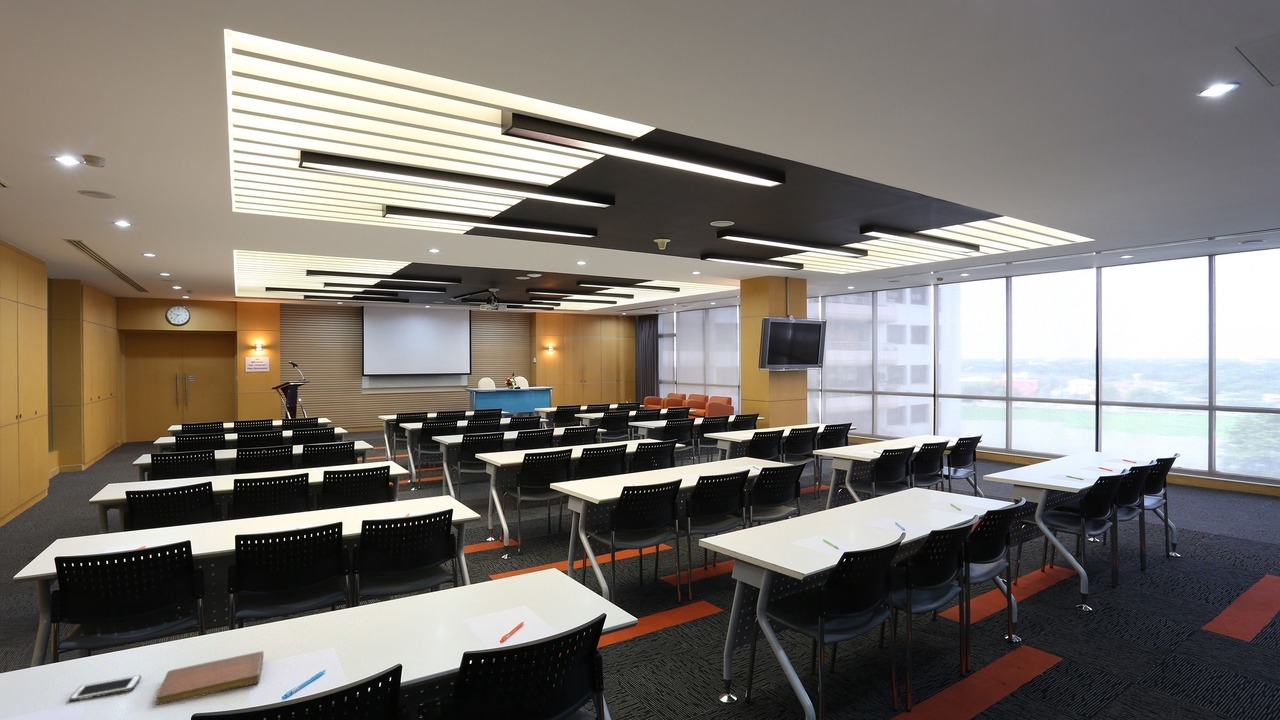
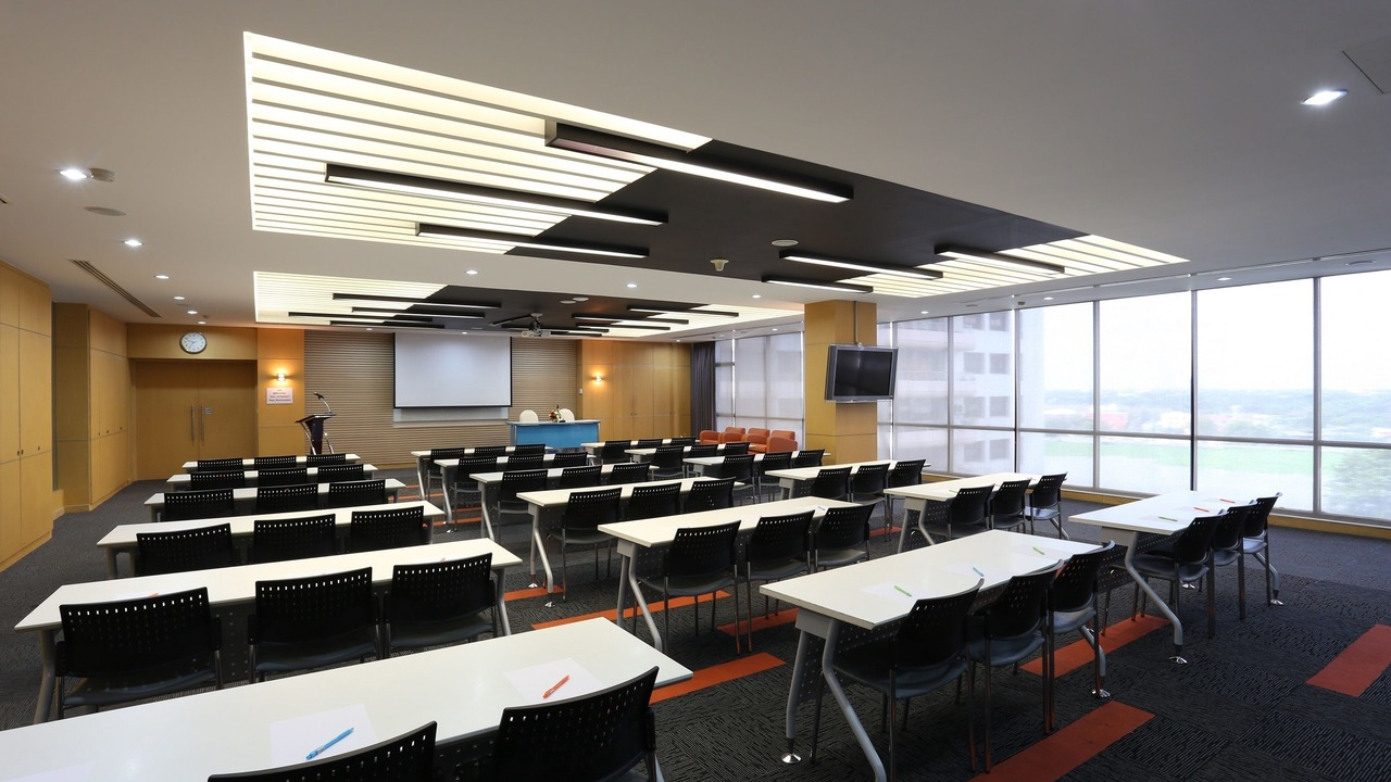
- cell phone (106, 688)
- notebook (213, 676)
